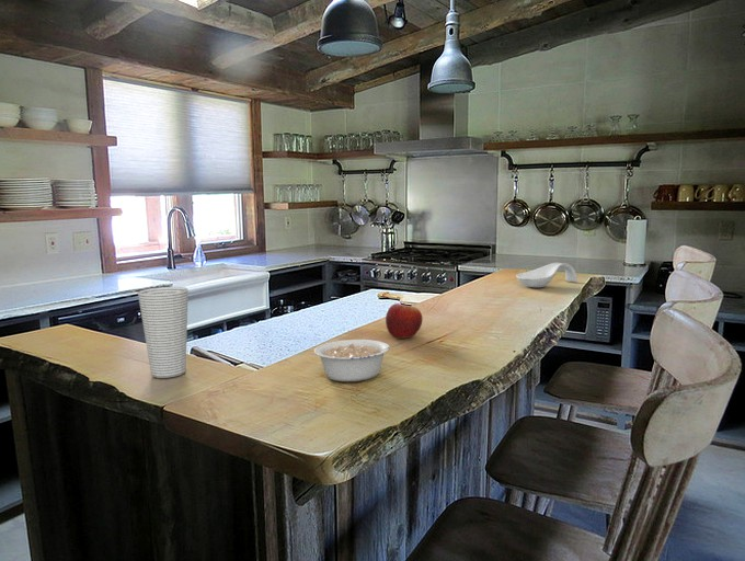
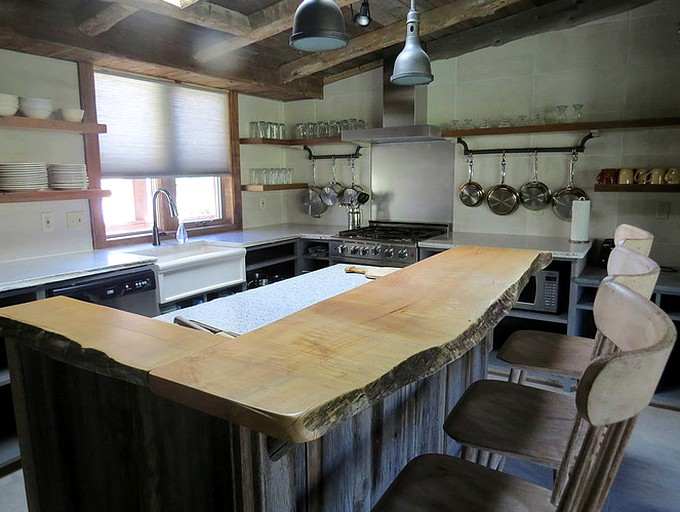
- legume (355, 357)
- fruit (403, 320)
- cup (165, 332)
- spoon rest (547, 274)
